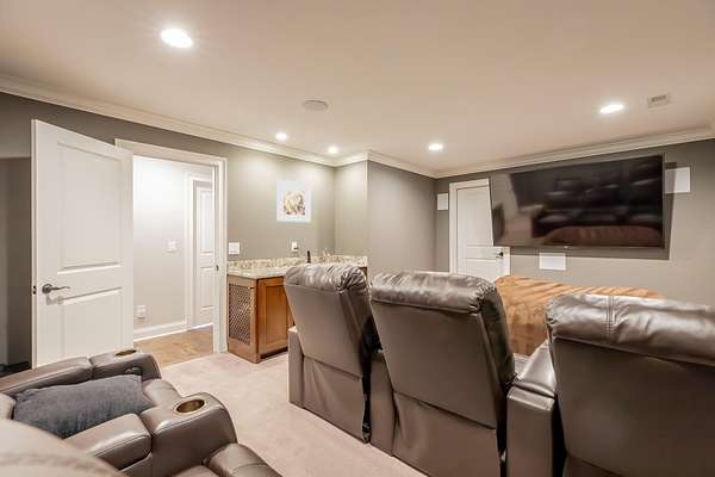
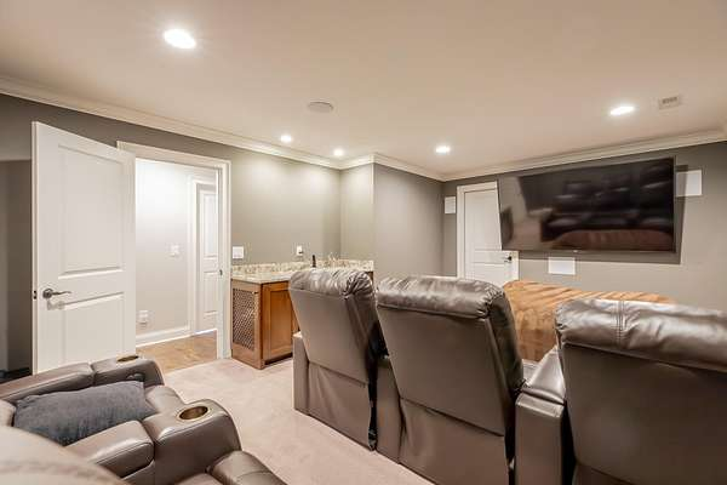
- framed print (293, 202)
